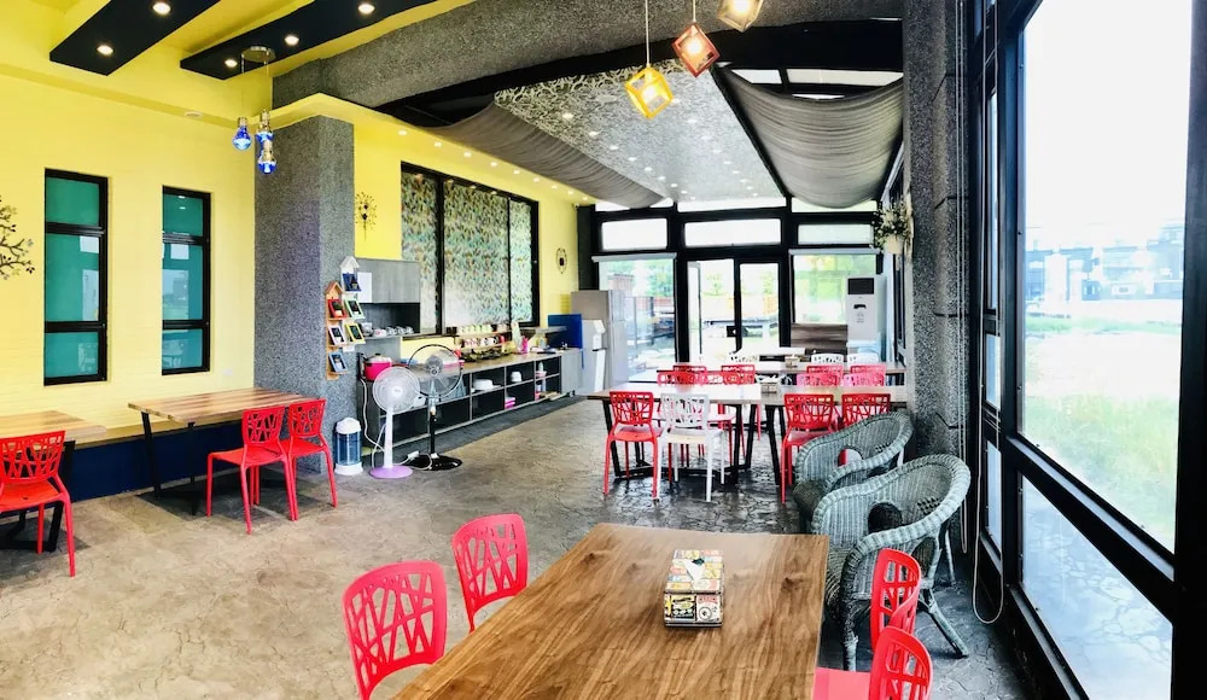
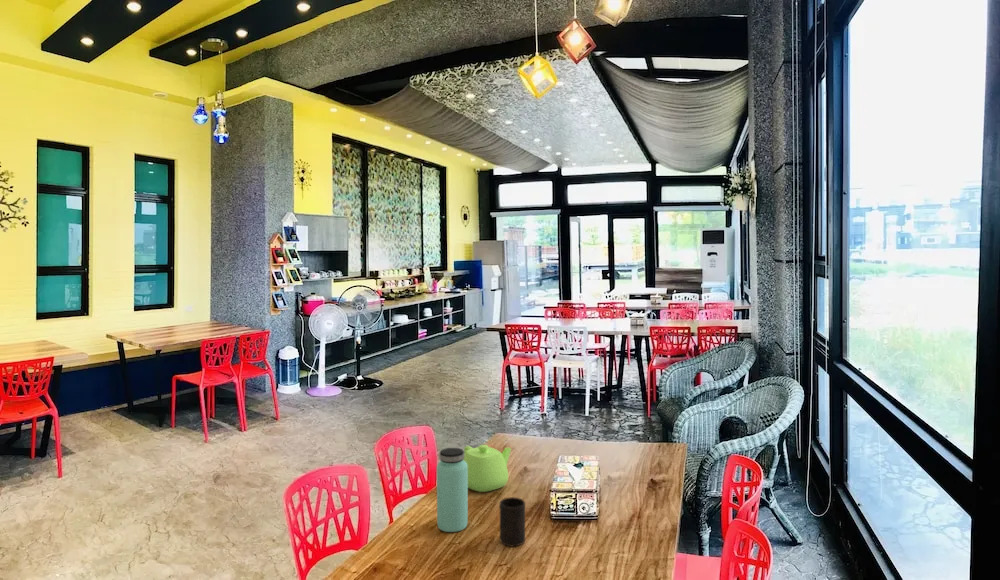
+ bottle (452, 488)
+ cup (512, 521)
+ teapot (485, 462)
